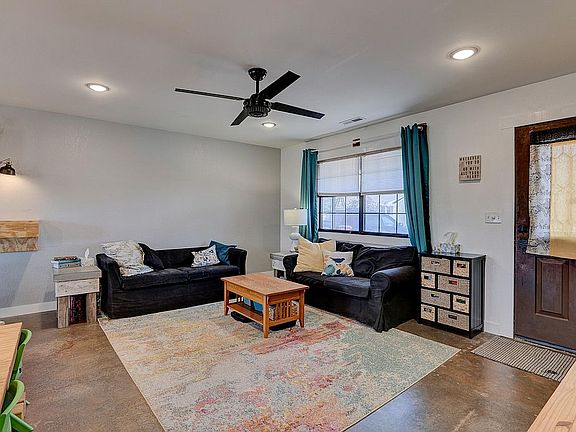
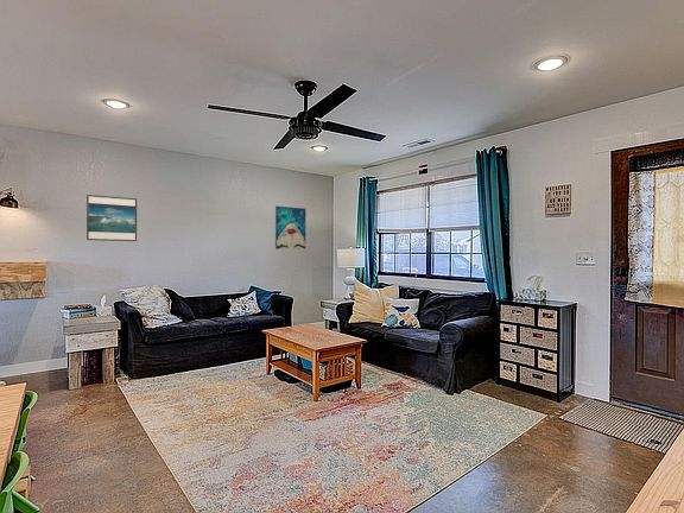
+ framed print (112, 218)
+ wall art (291, 228)
